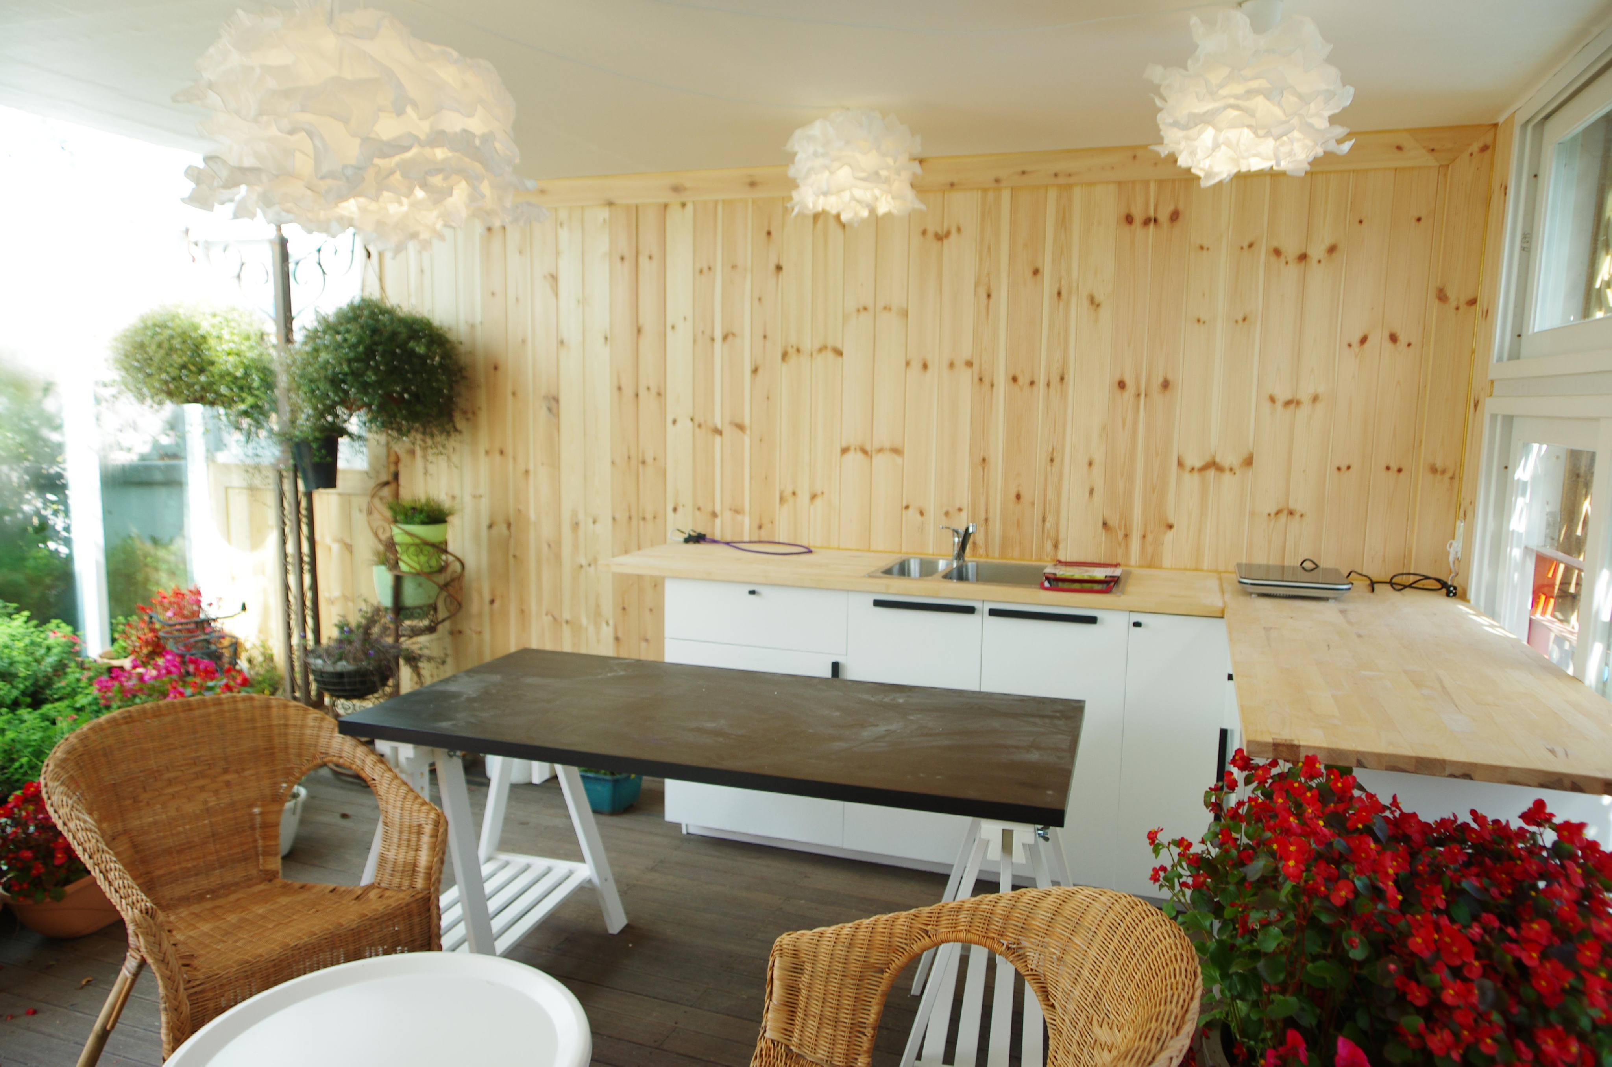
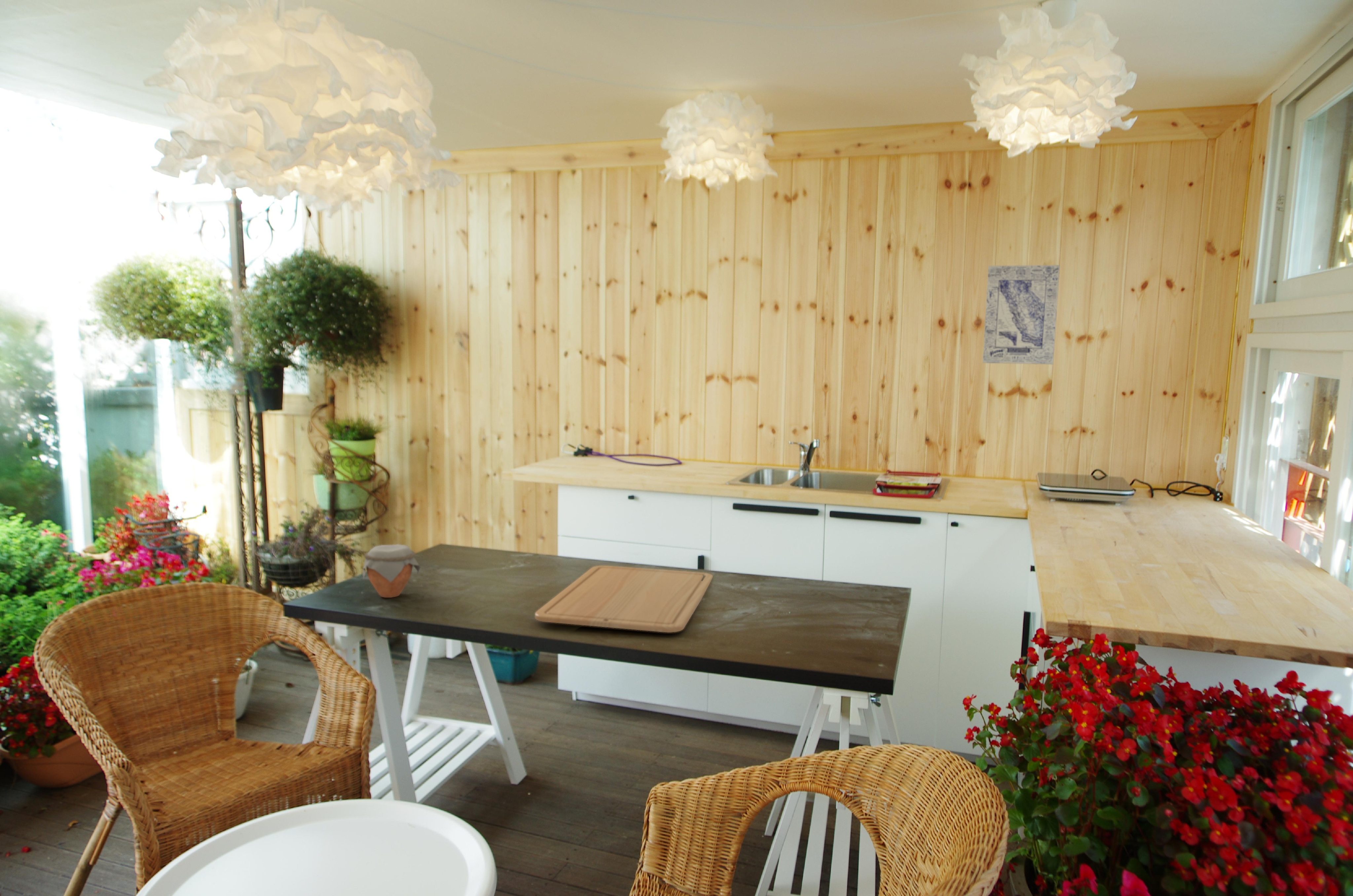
+ chopping board (632, 594)
+ jar (389, 571)
+ wall art (1020, 315)
